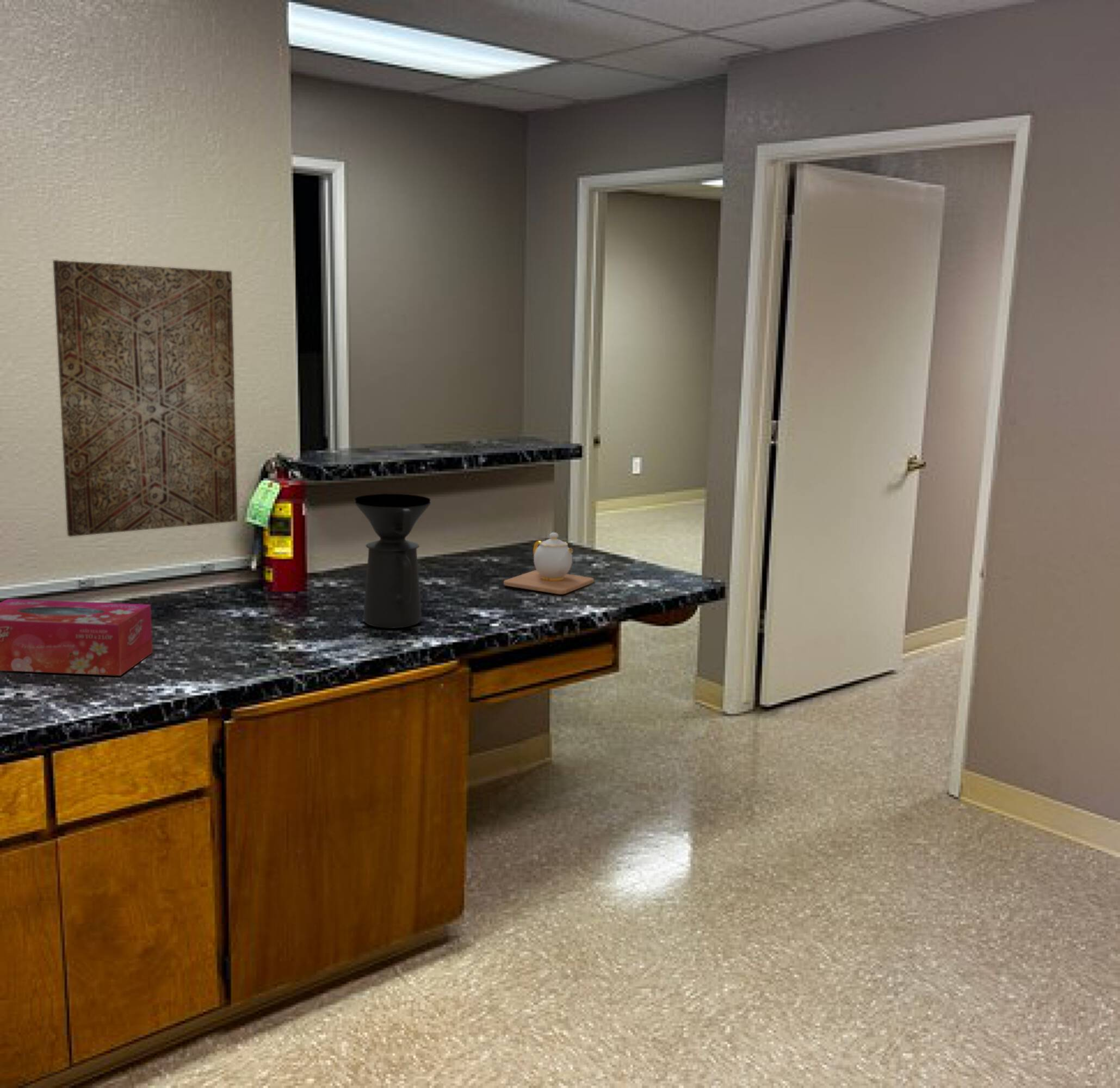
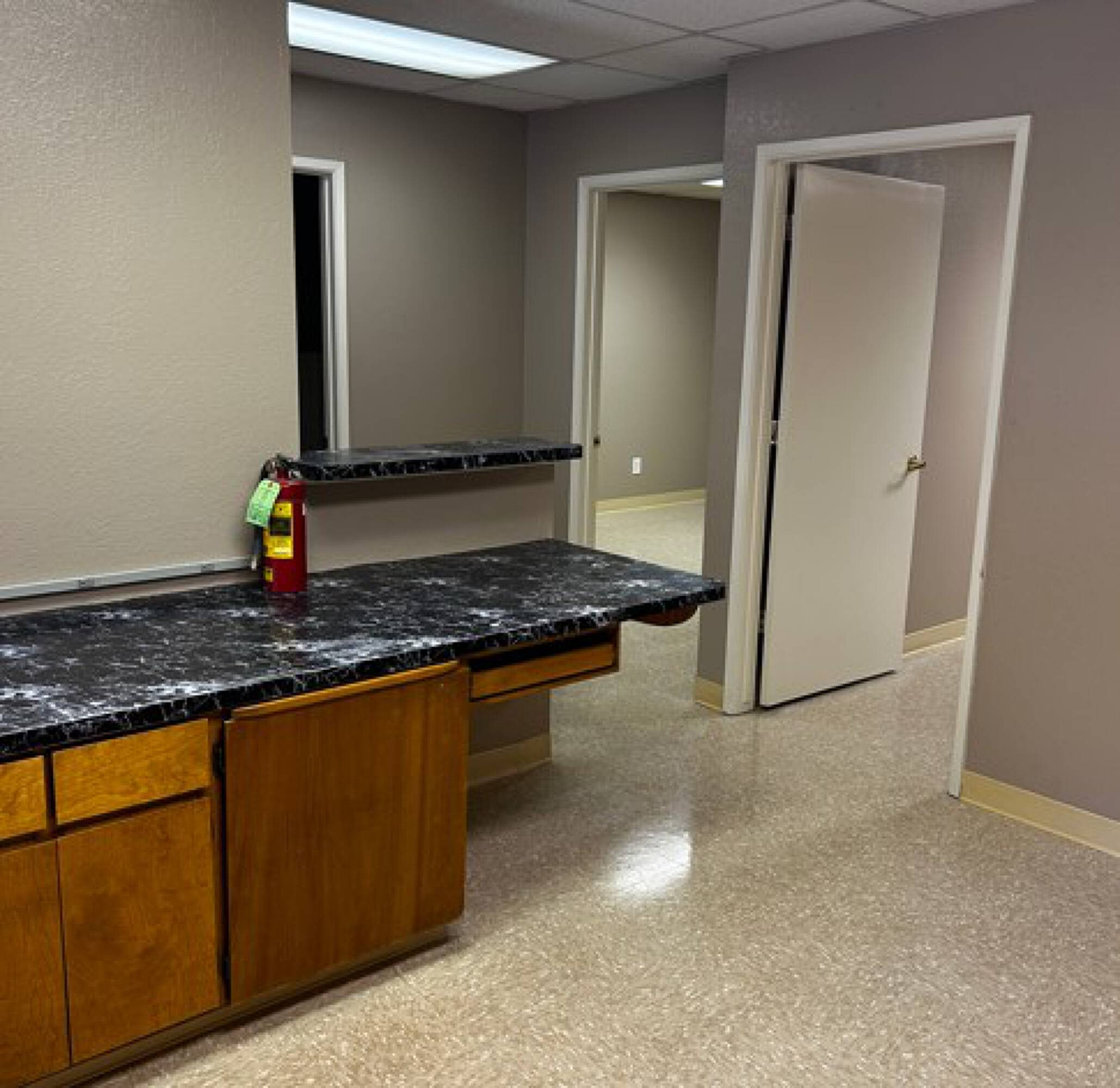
- wall art (151, 400)
- coffee maker (392, 561)
- teapot (549, 558)
- tissue box (62, 636)
